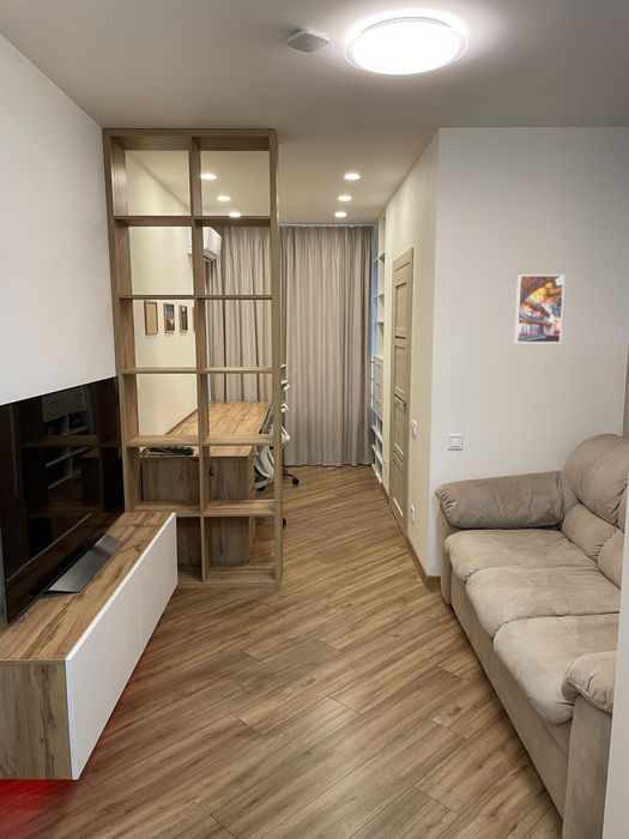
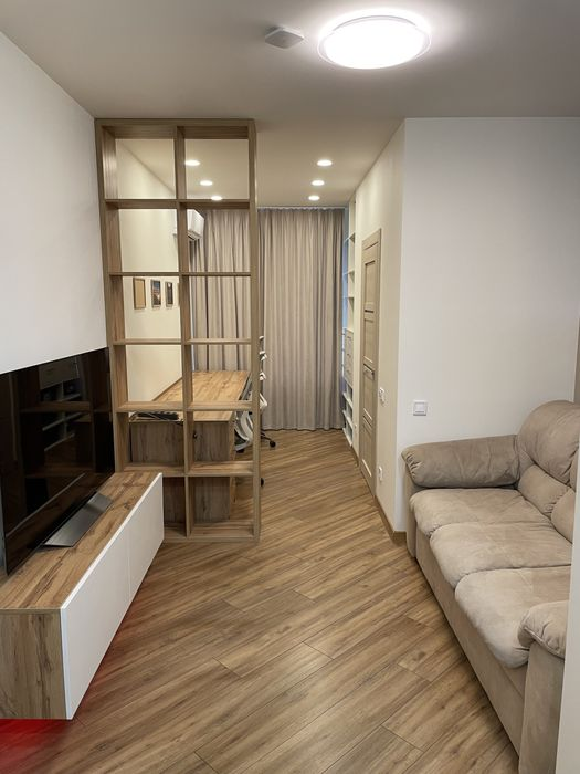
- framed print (539, 309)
